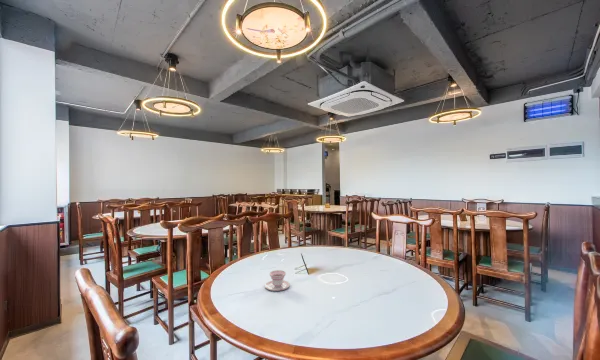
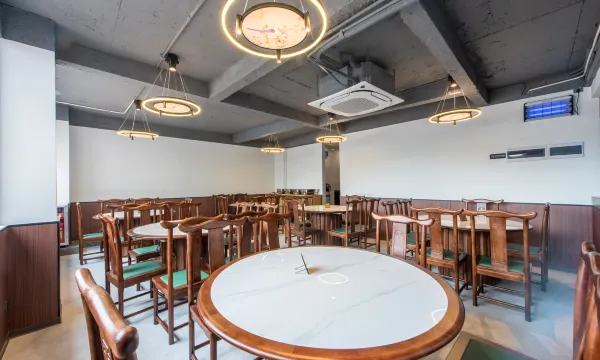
- teacup (277, 279)
